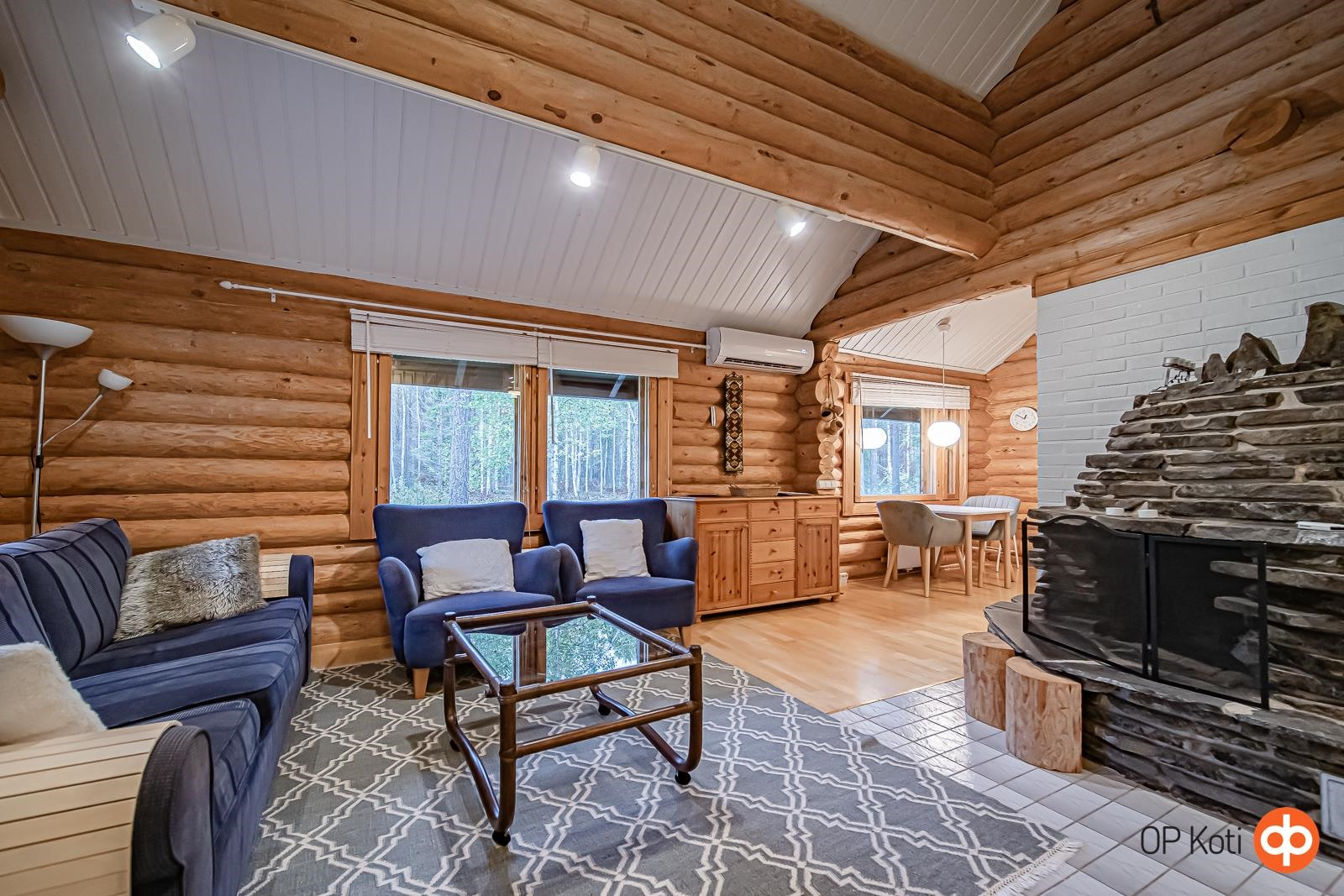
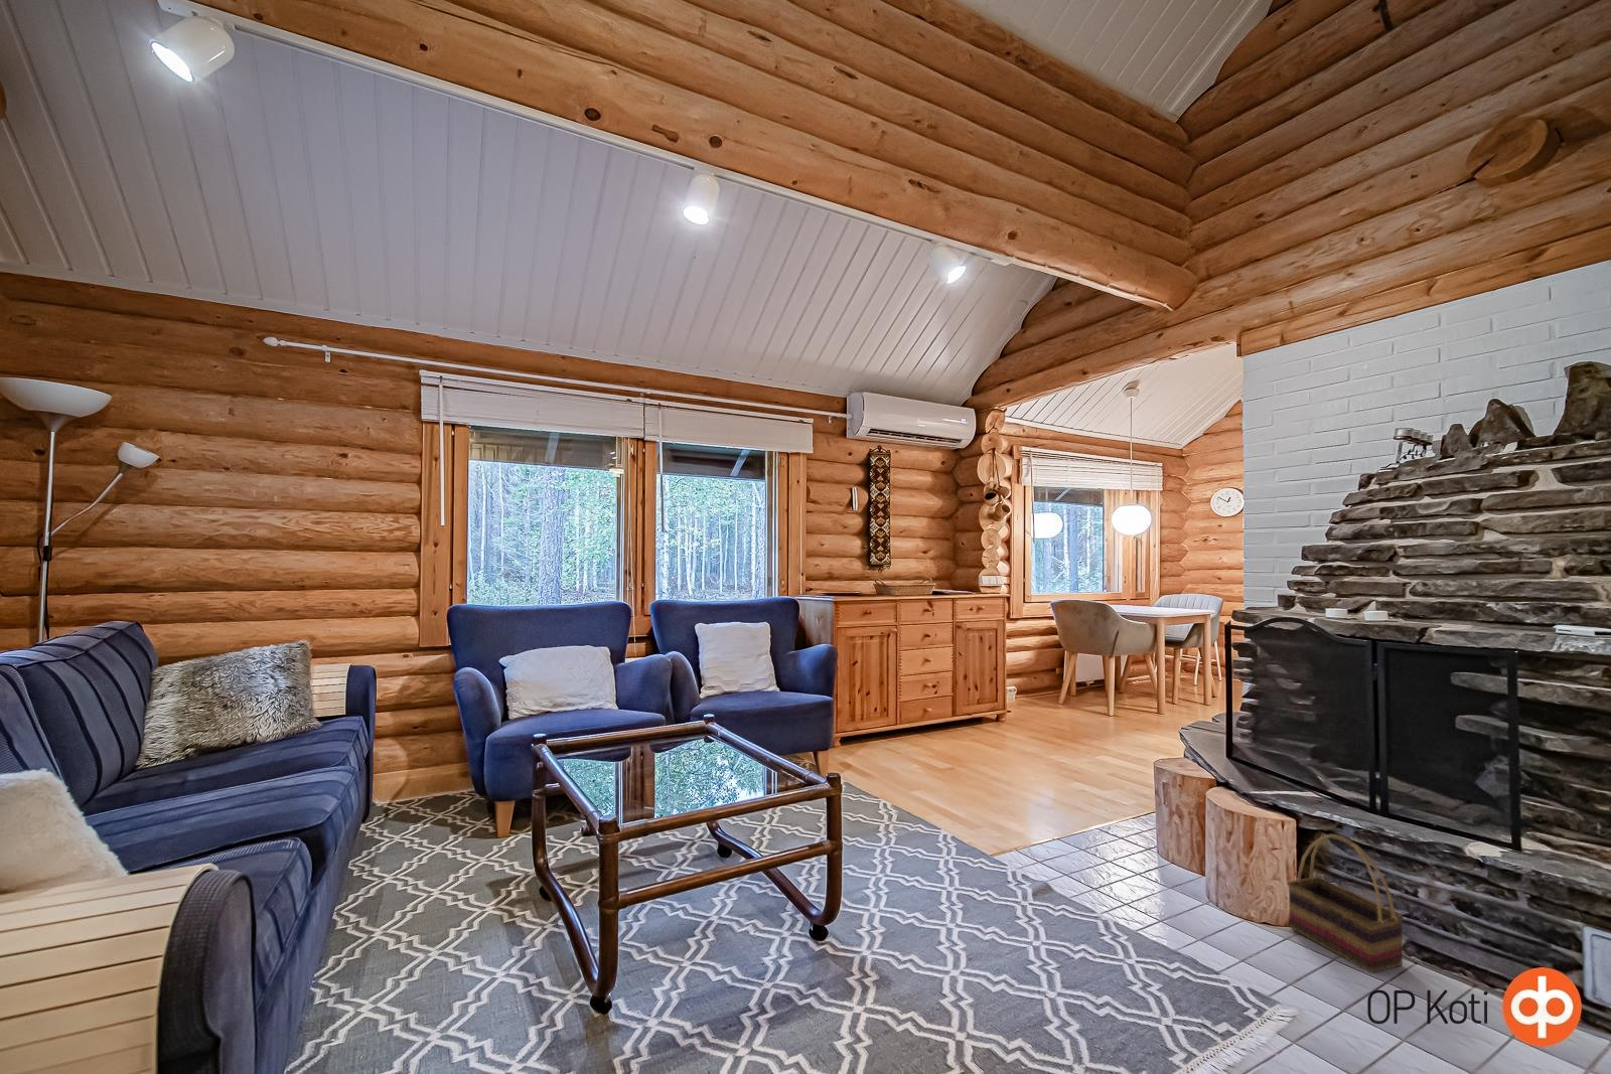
+ basket (1342, 891)
